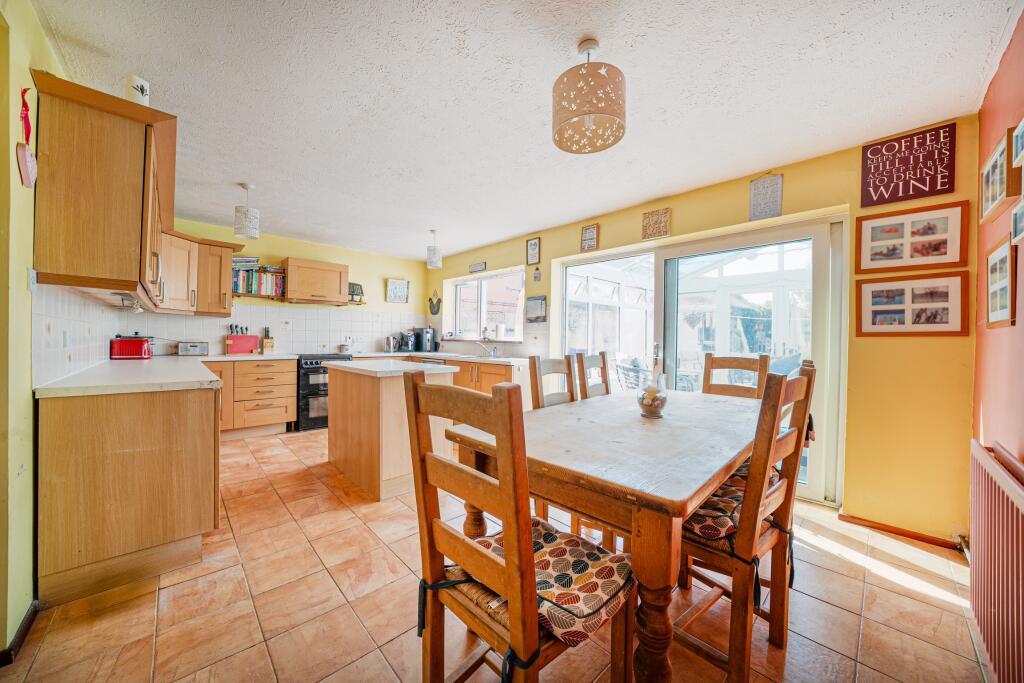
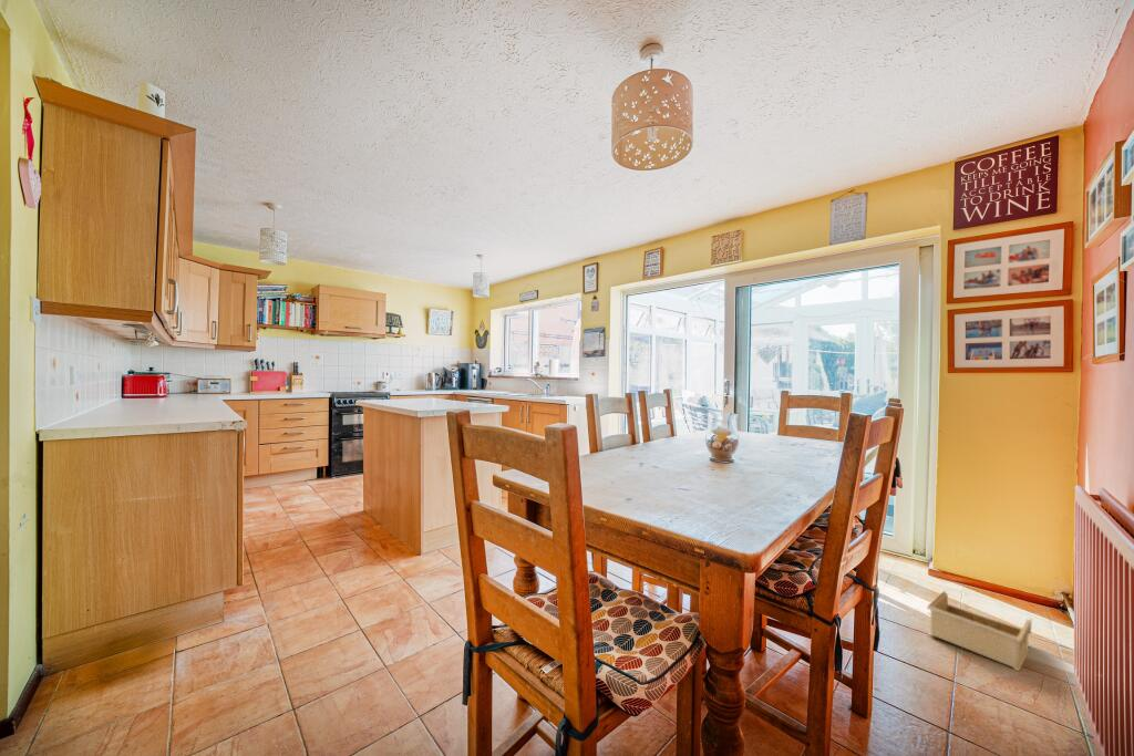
+ storage bin (978, 625)
